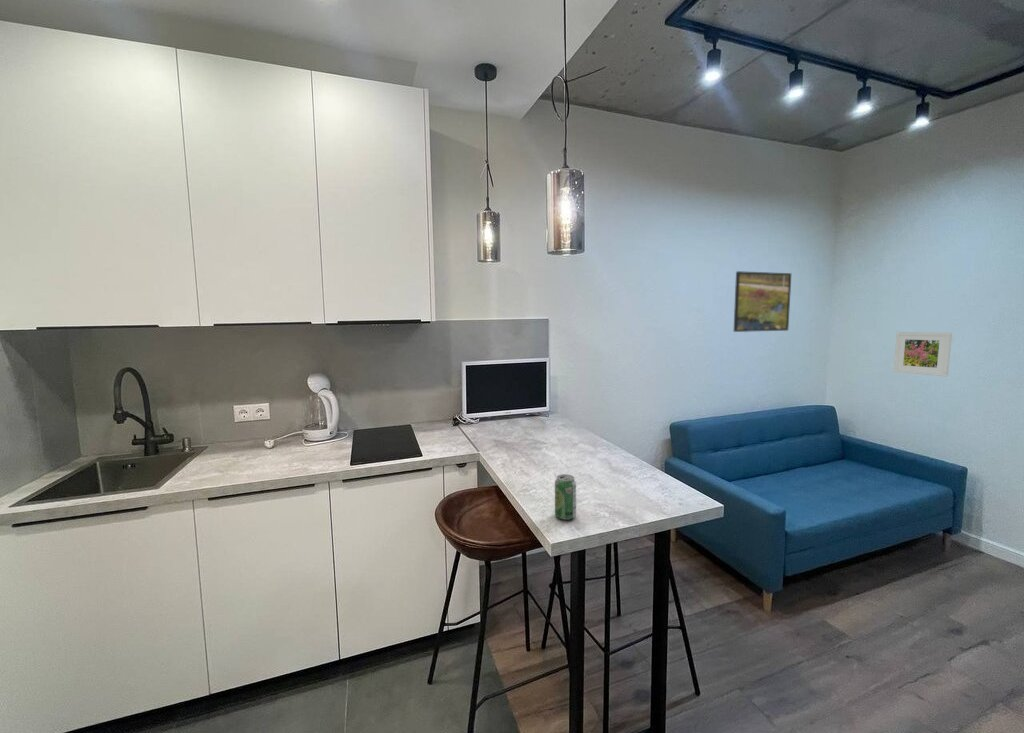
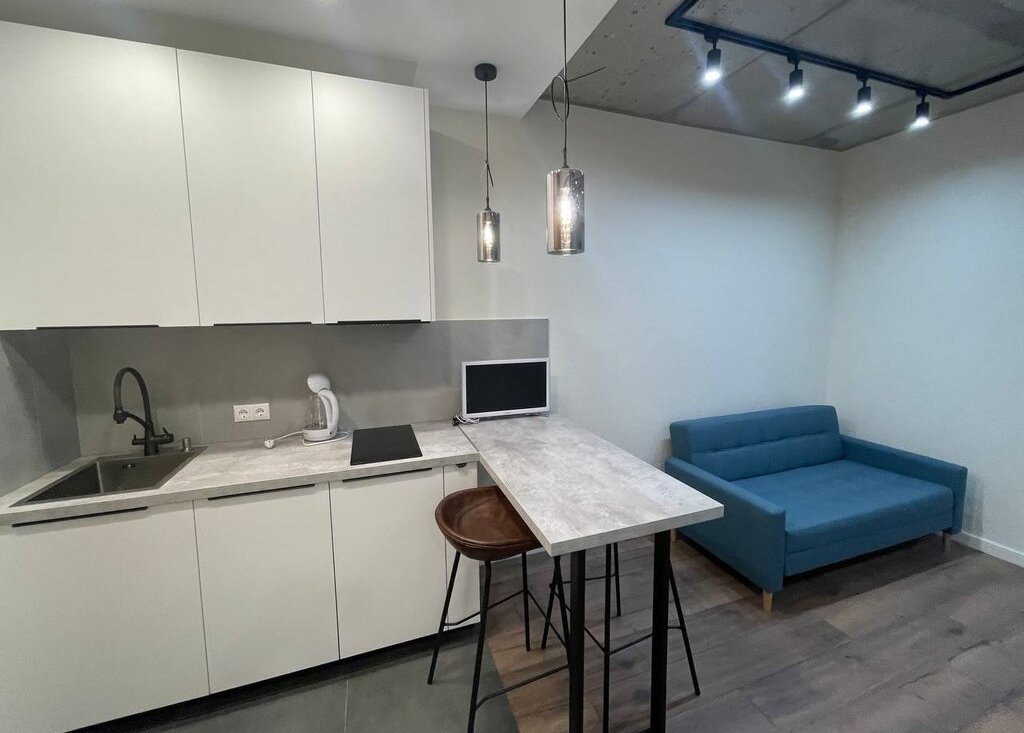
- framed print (921, 353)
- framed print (763, 302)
- beverage can (565, 496)
